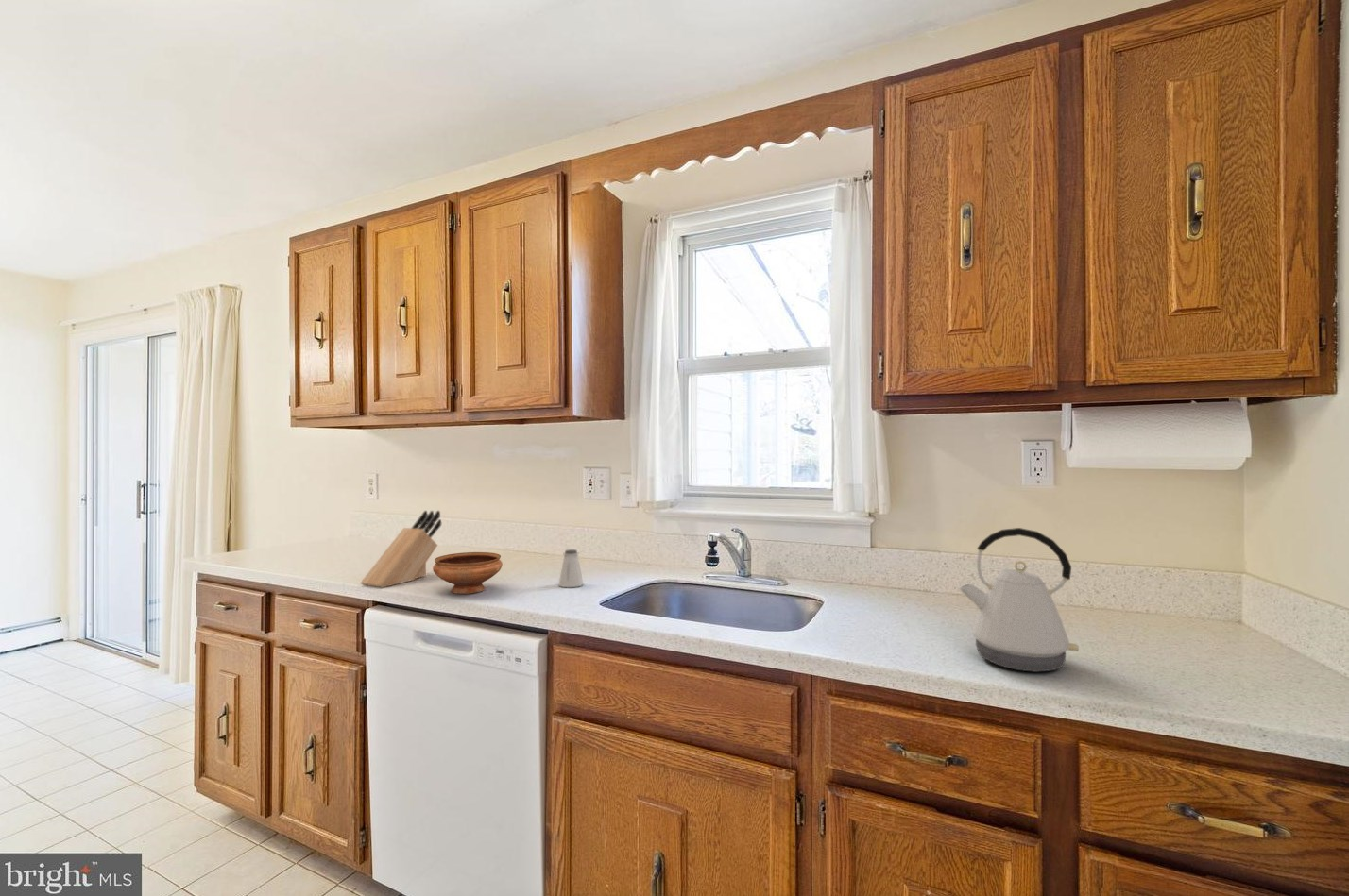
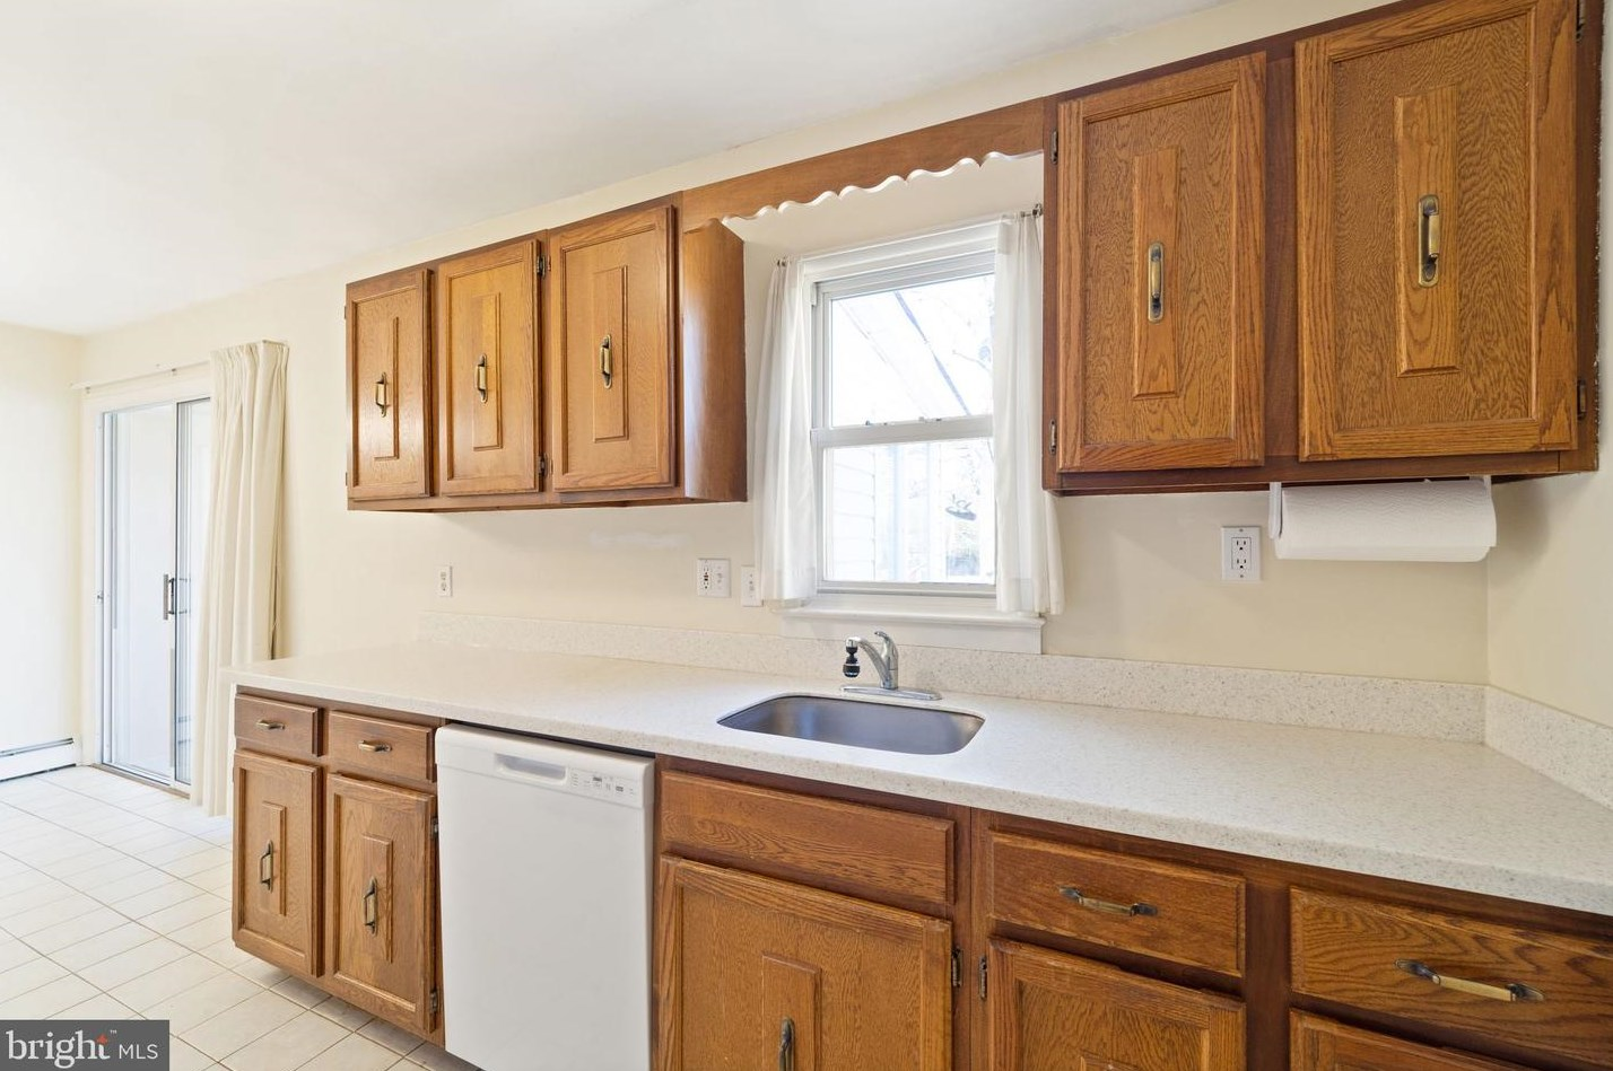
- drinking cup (468, 573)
- kettle (1016, 594)
- knife block (405, 546)
- saltshaker (571, 567)
